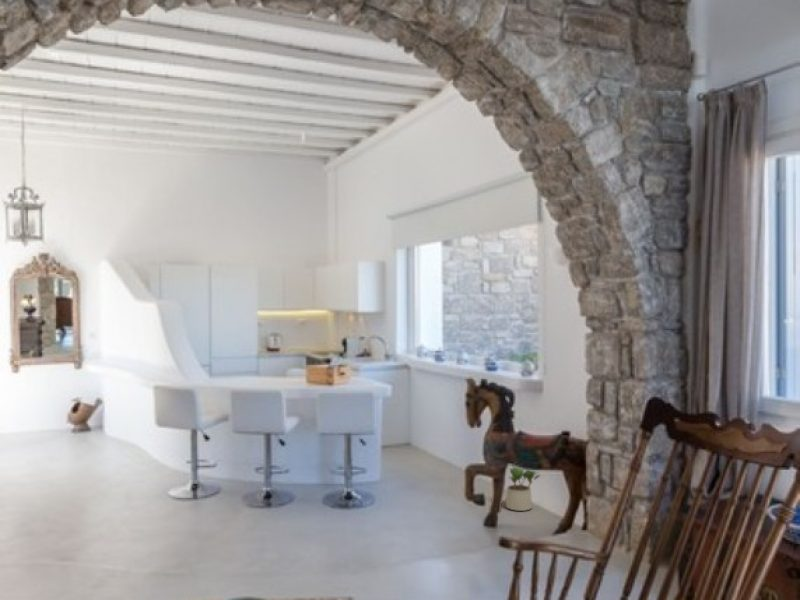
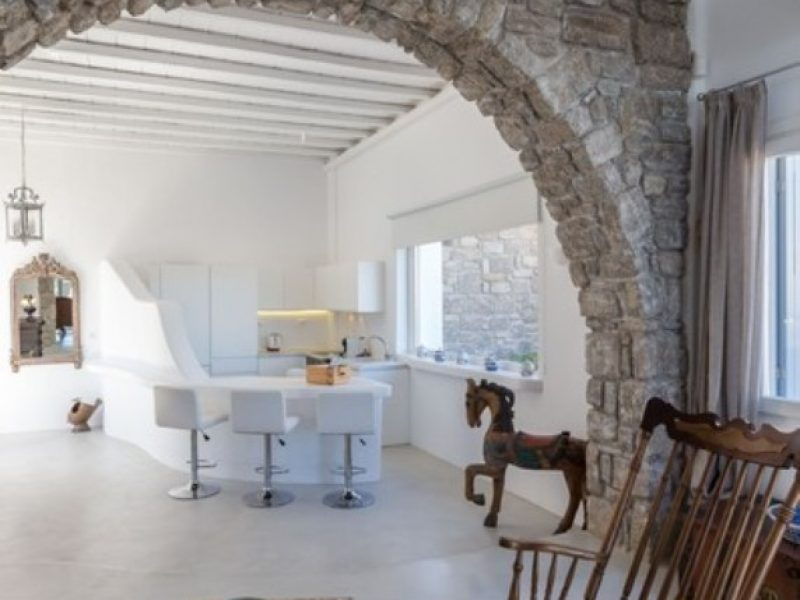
- potted plant (523, 475)
